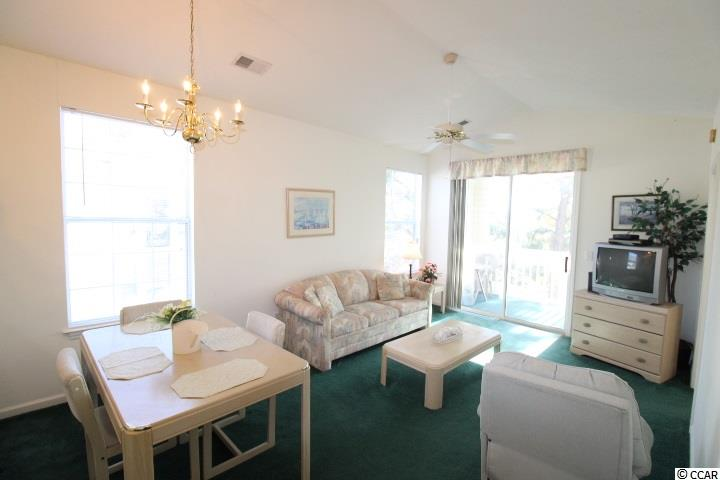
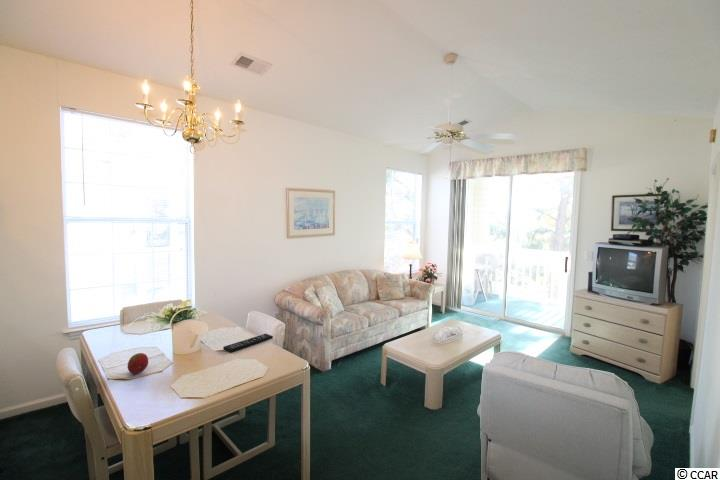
+ fruit (137, 363)
+ remote control (249, 341)
